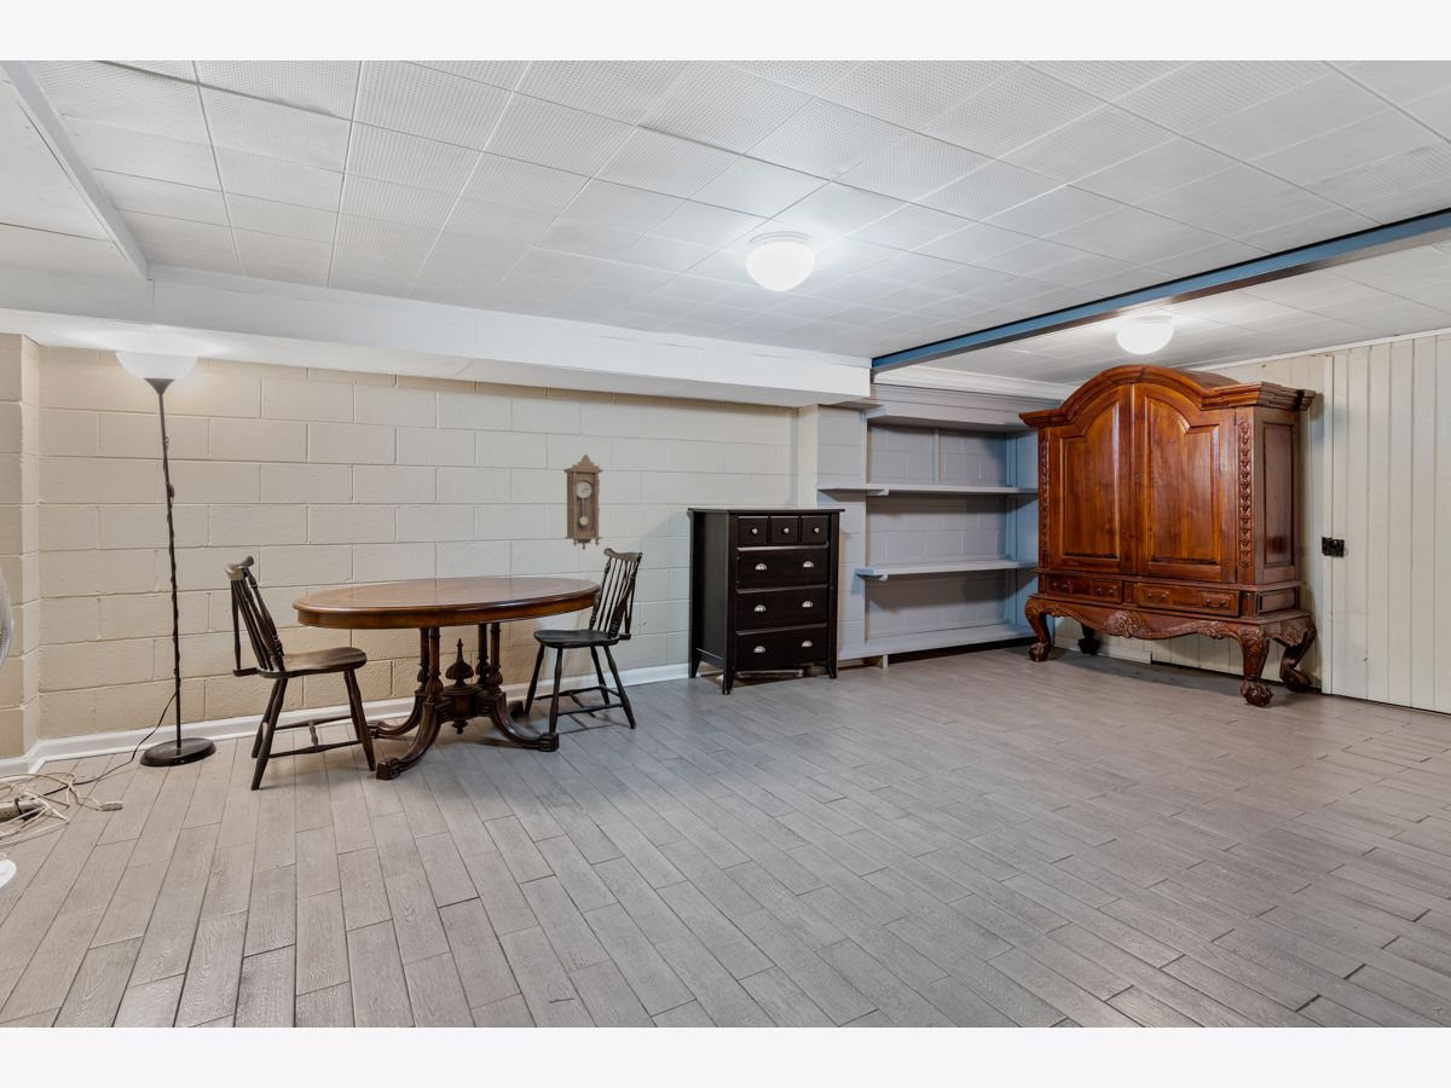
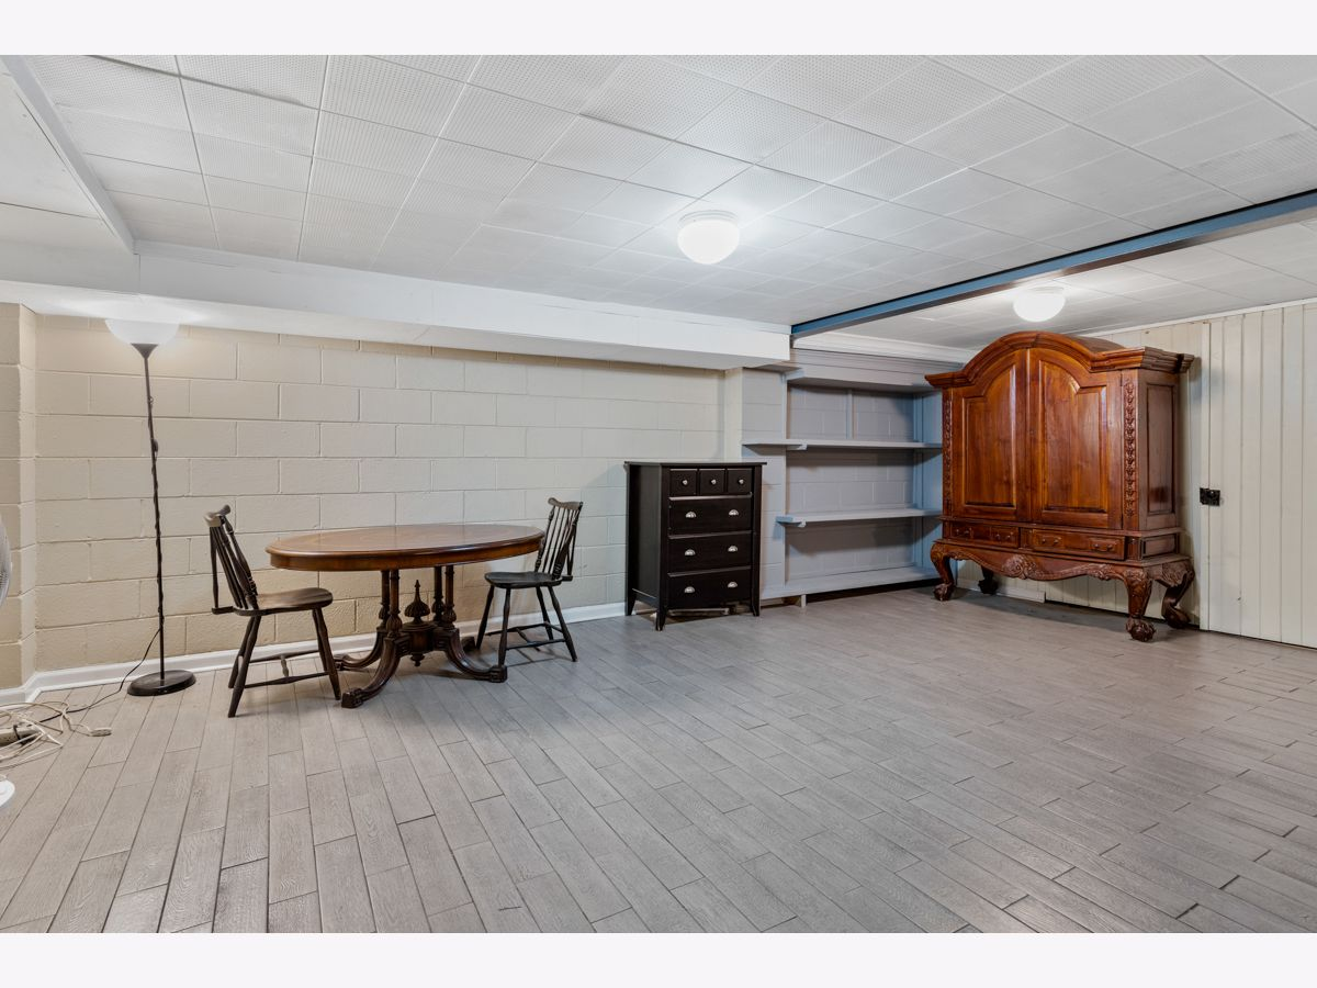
- pendulum clock (583, 502)
